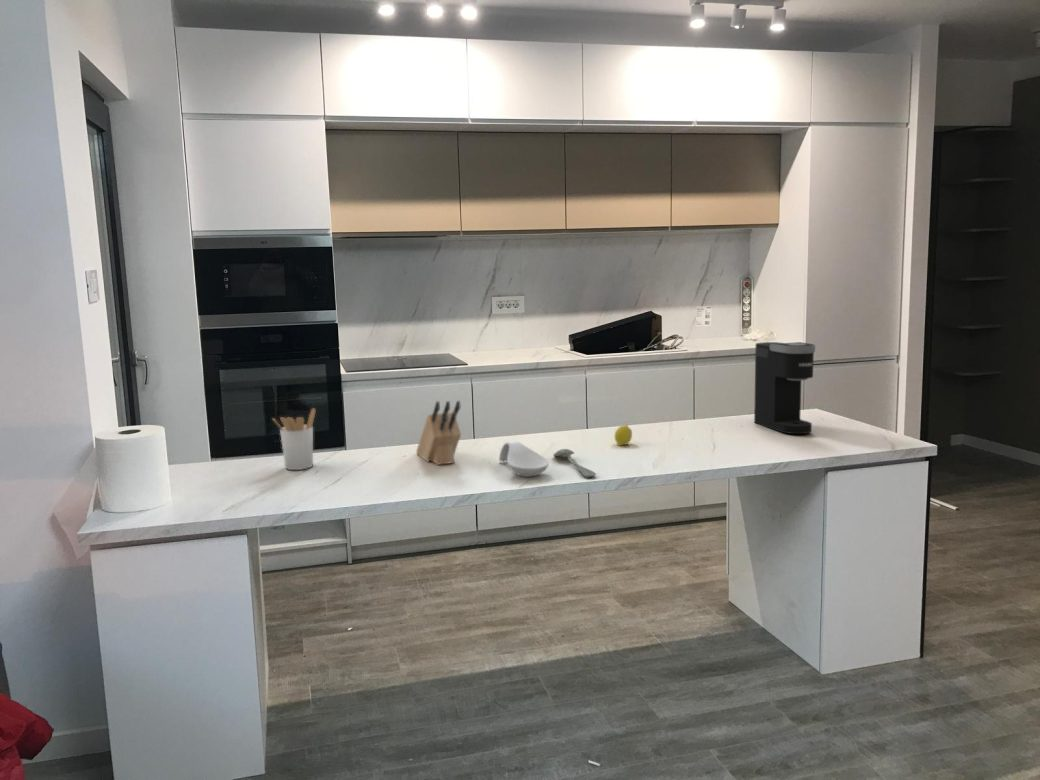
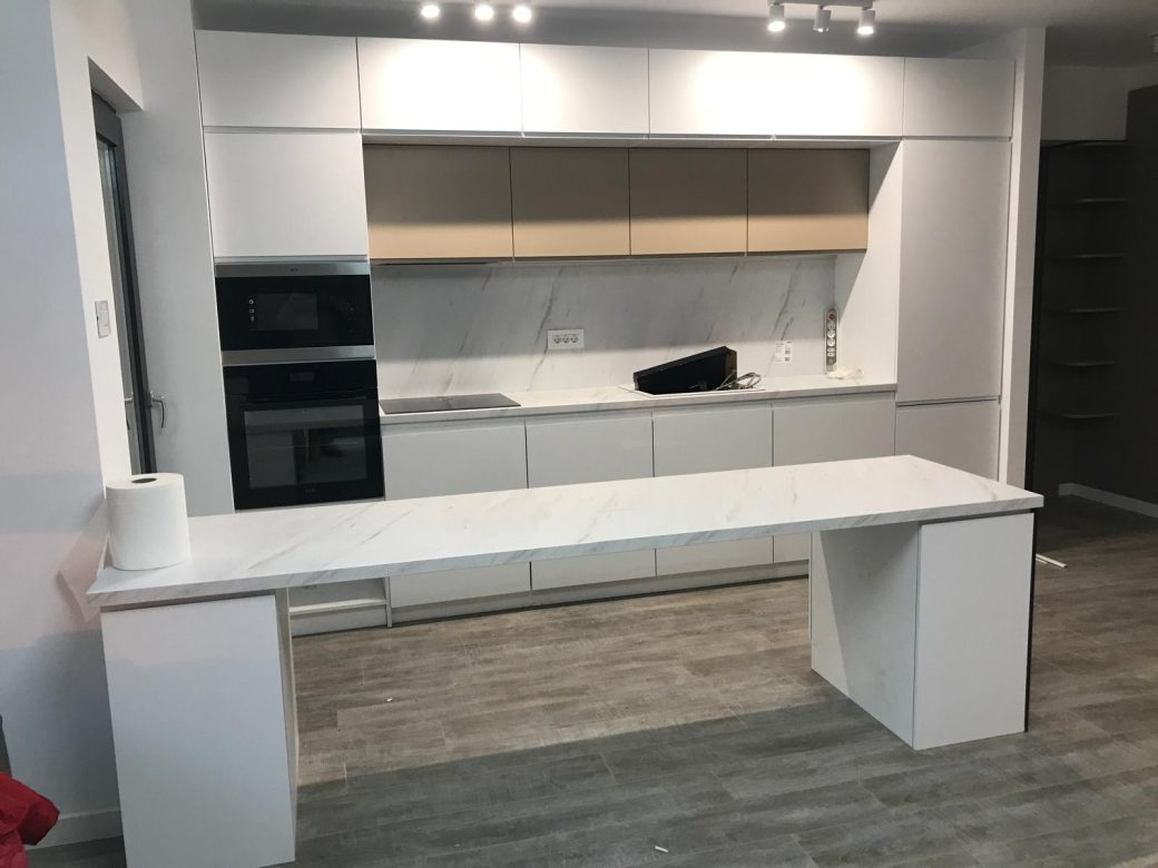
- fruit (623, 435)
- coffee maker (783, 385)
- spoon (573, 461)
- knife block (439, 428)
- spoon rest (520, 457)
- utensil holder (296, 439)
